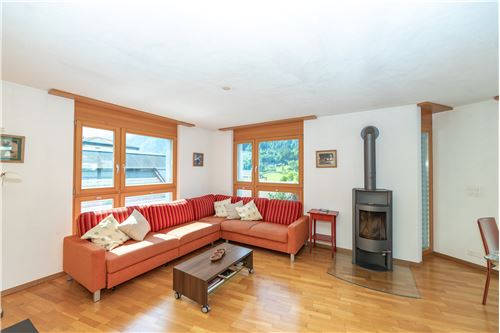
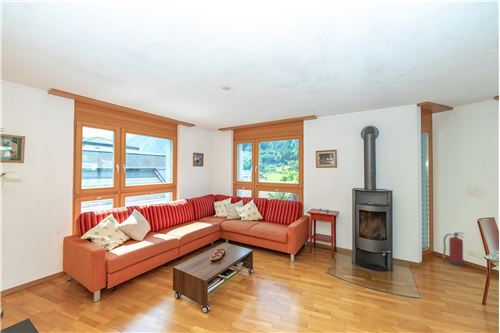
+ fire extinguisher (453, 246)
